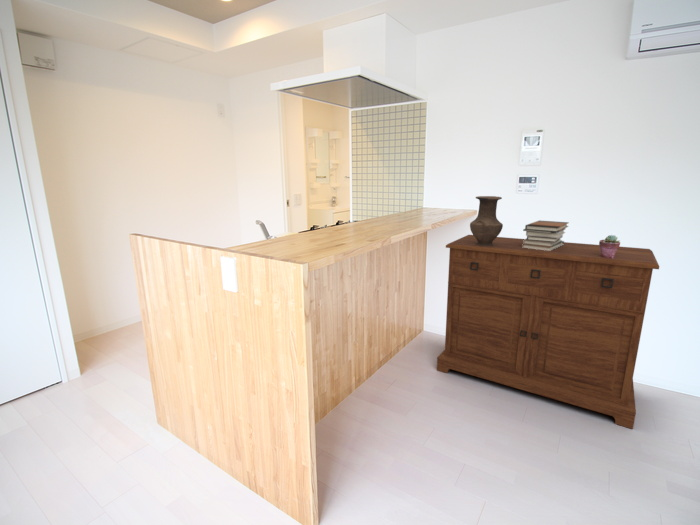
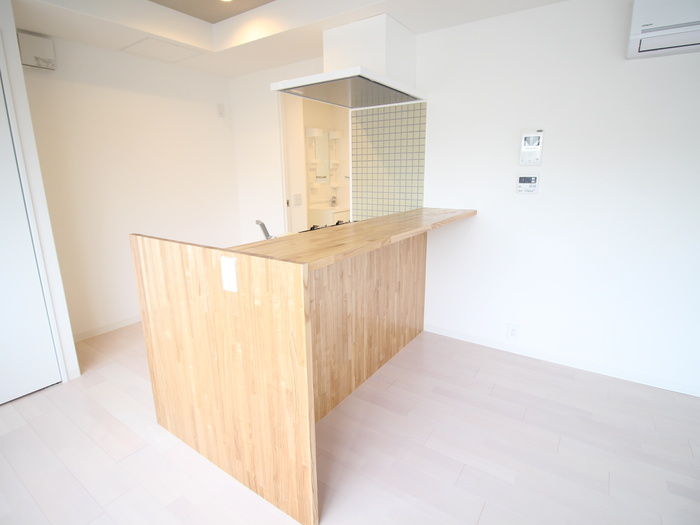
- vase (486, 220)
- sideboard (535, 315)
- book stack (545, 234)
- potted succulent (609, 245)
